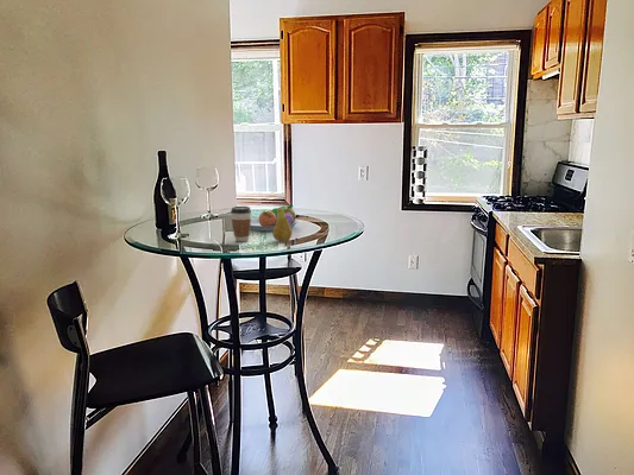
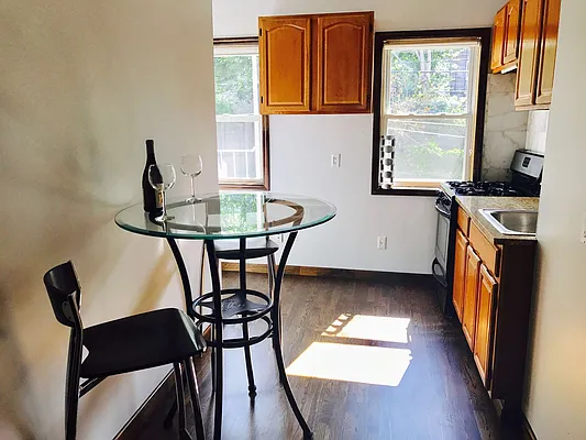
- fruit bowl (272, 215)
- fruit (282, 223)
- coffee cup (241, 223)
